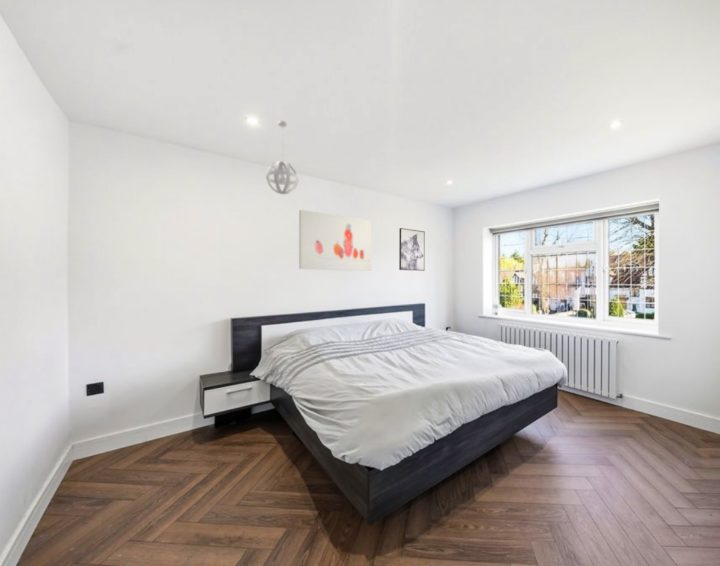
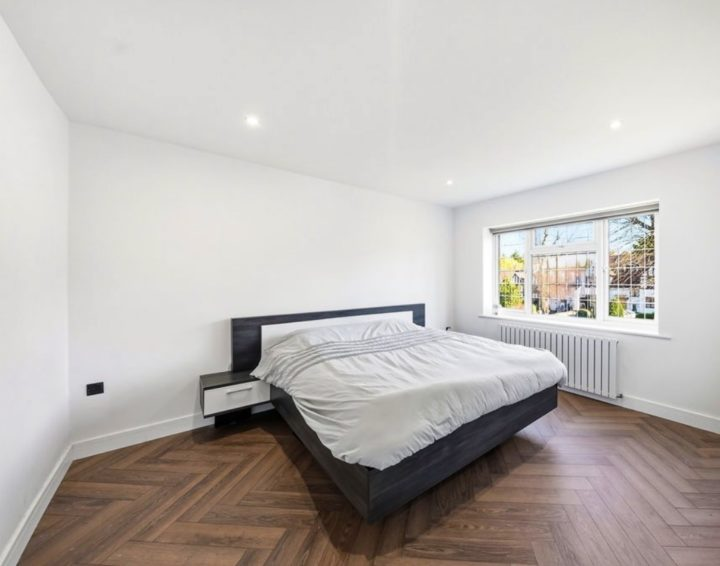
- pendant light (282, 156)
- wall art (337, 242)
- wall art (412, 250)
